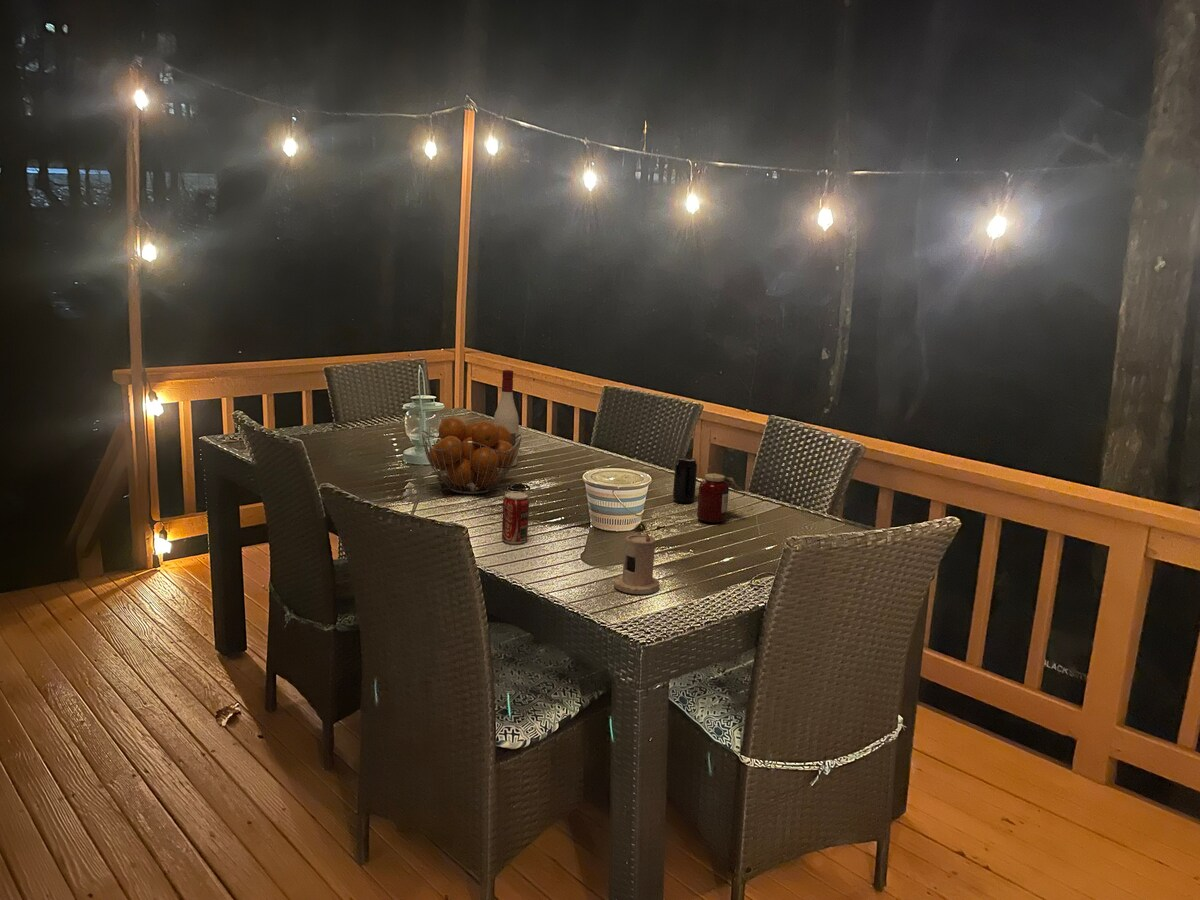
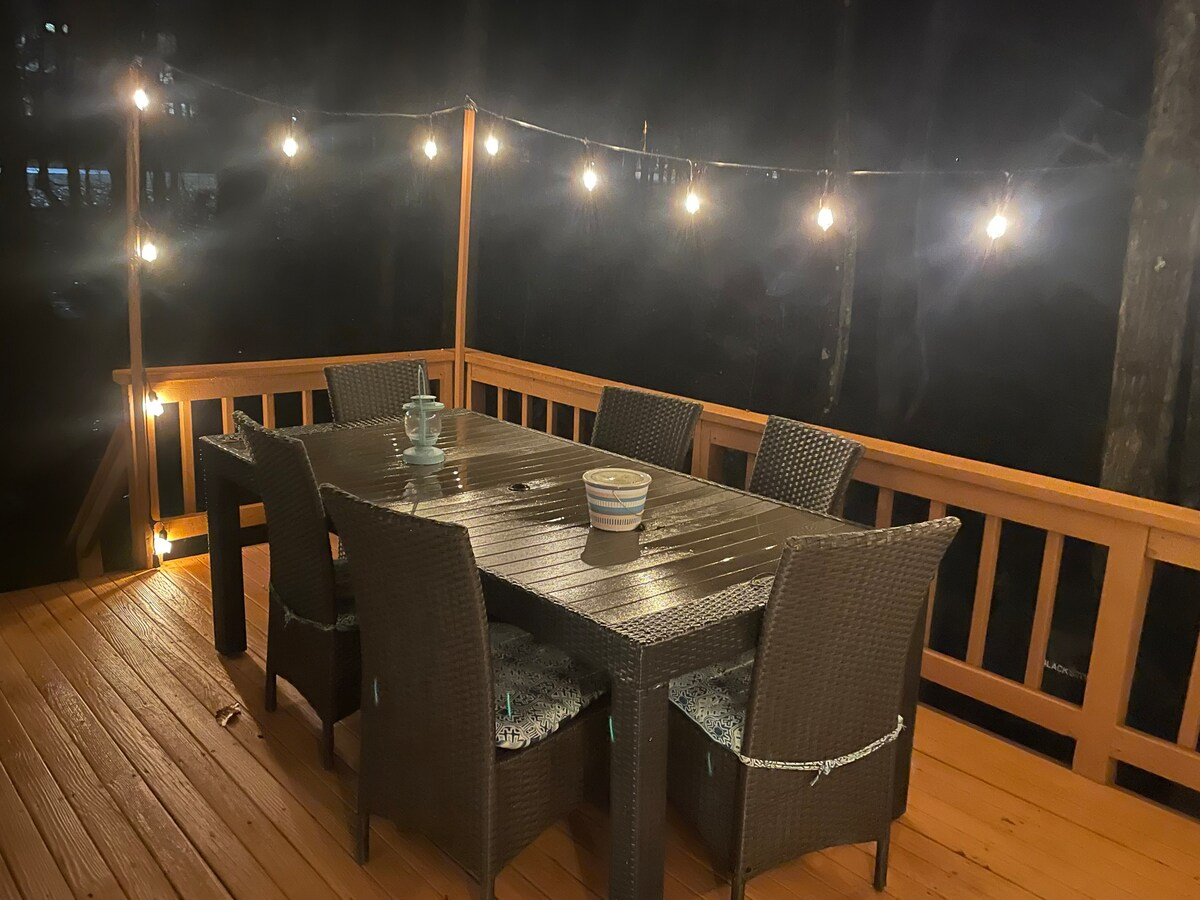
- candle (638, 559)
- jar (718, 497)
- alcohol (506, 417)
- beverage can (685, 480)
- beverage can (515, 517)
- fruit basket (471, 454)
